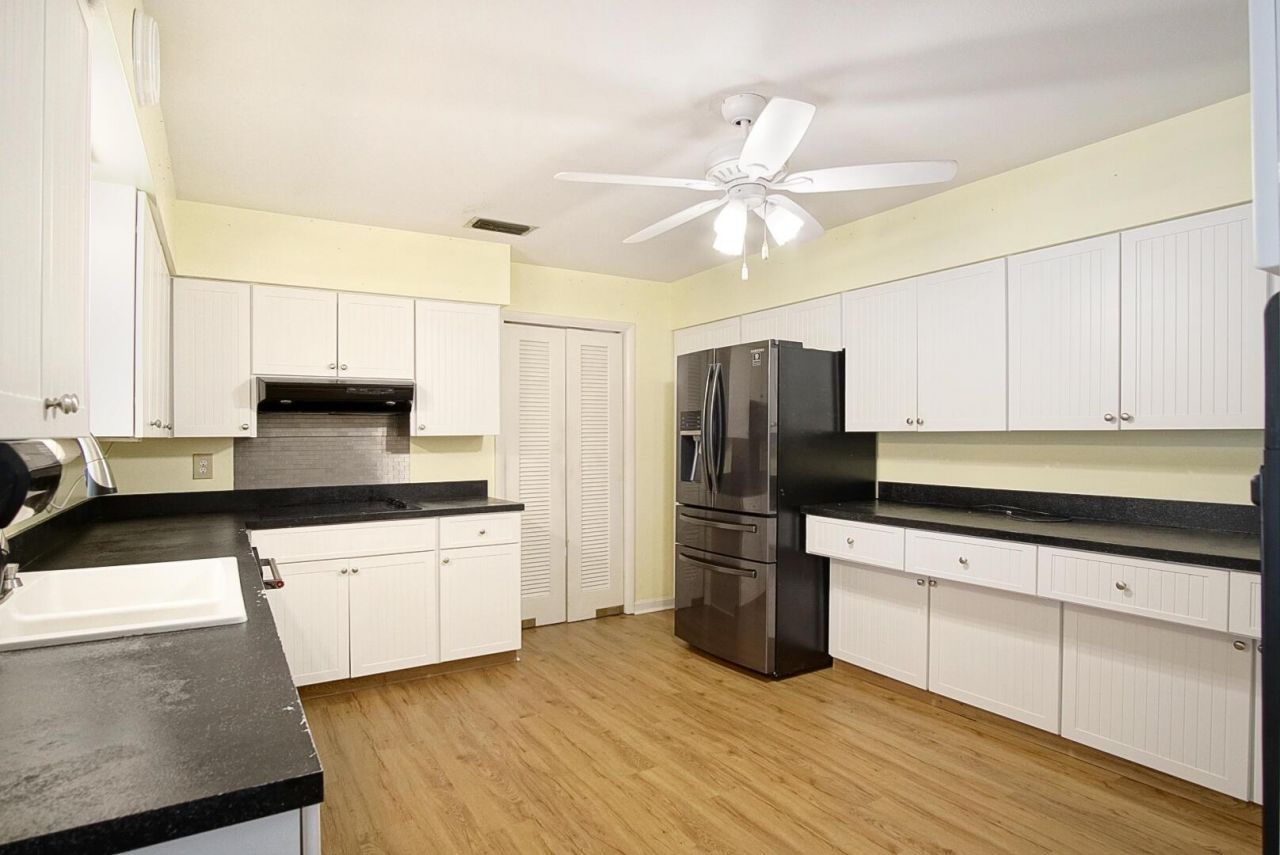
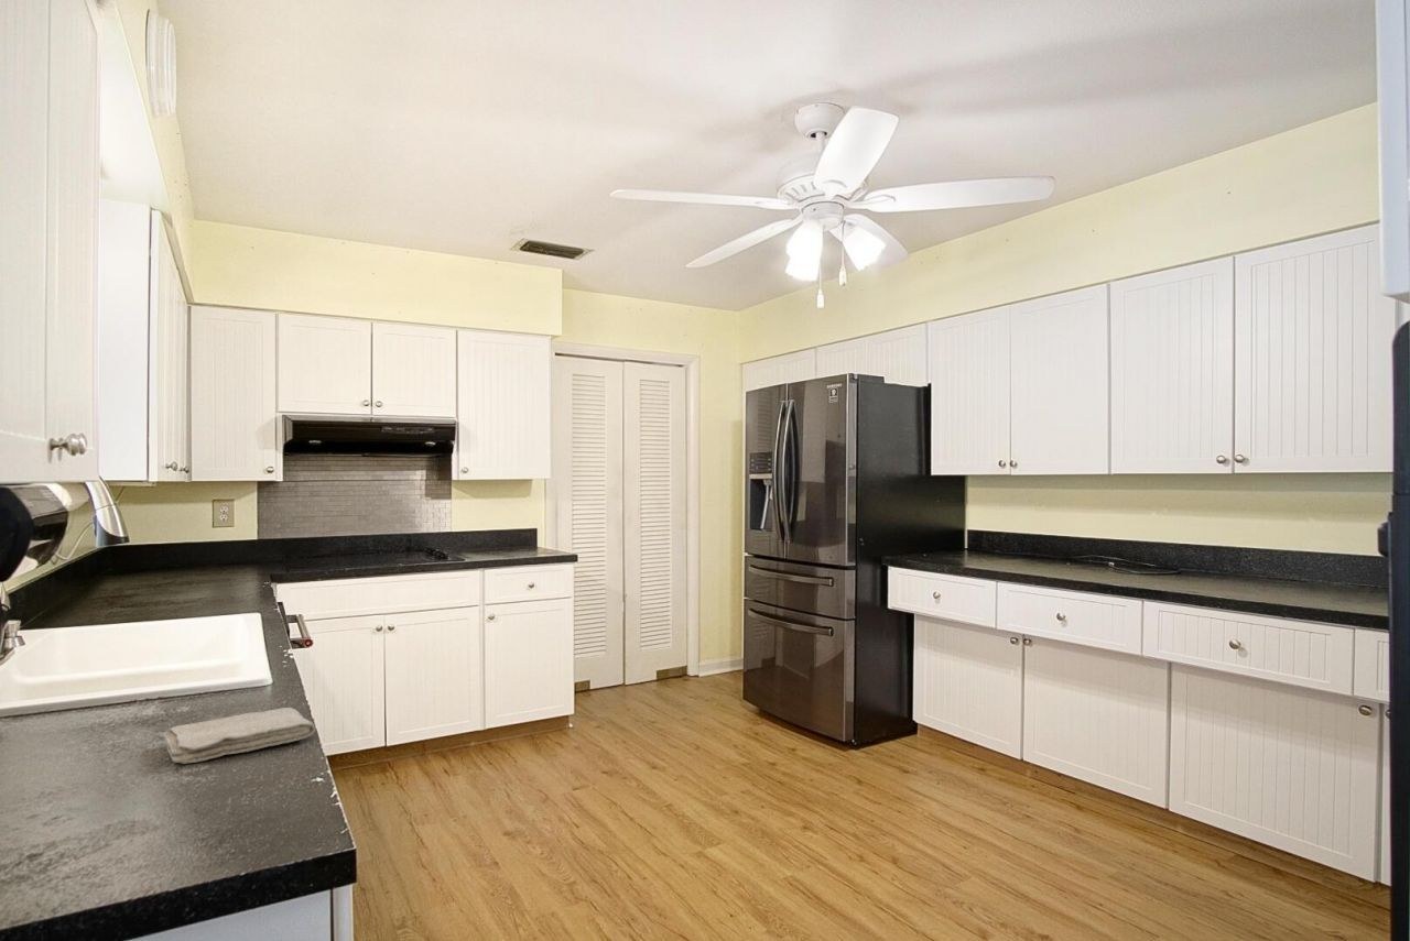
+ washcloth (239, 731)
